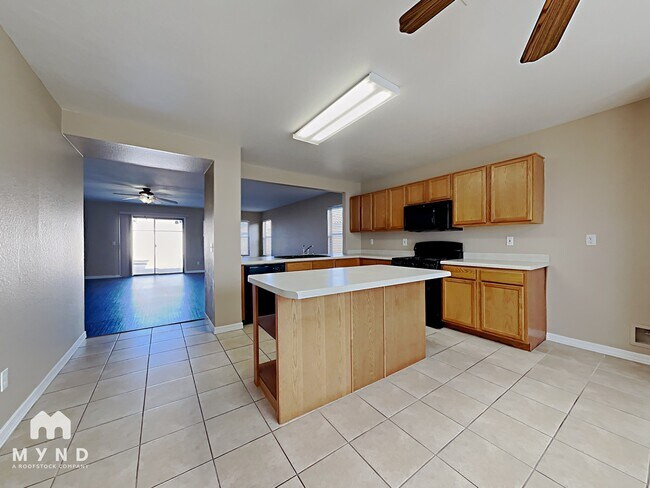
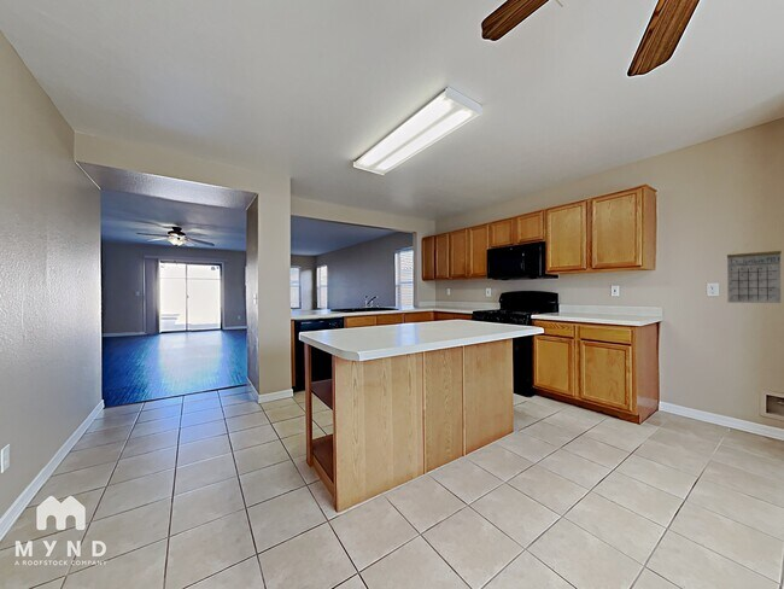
+ calendar (753, 272)
